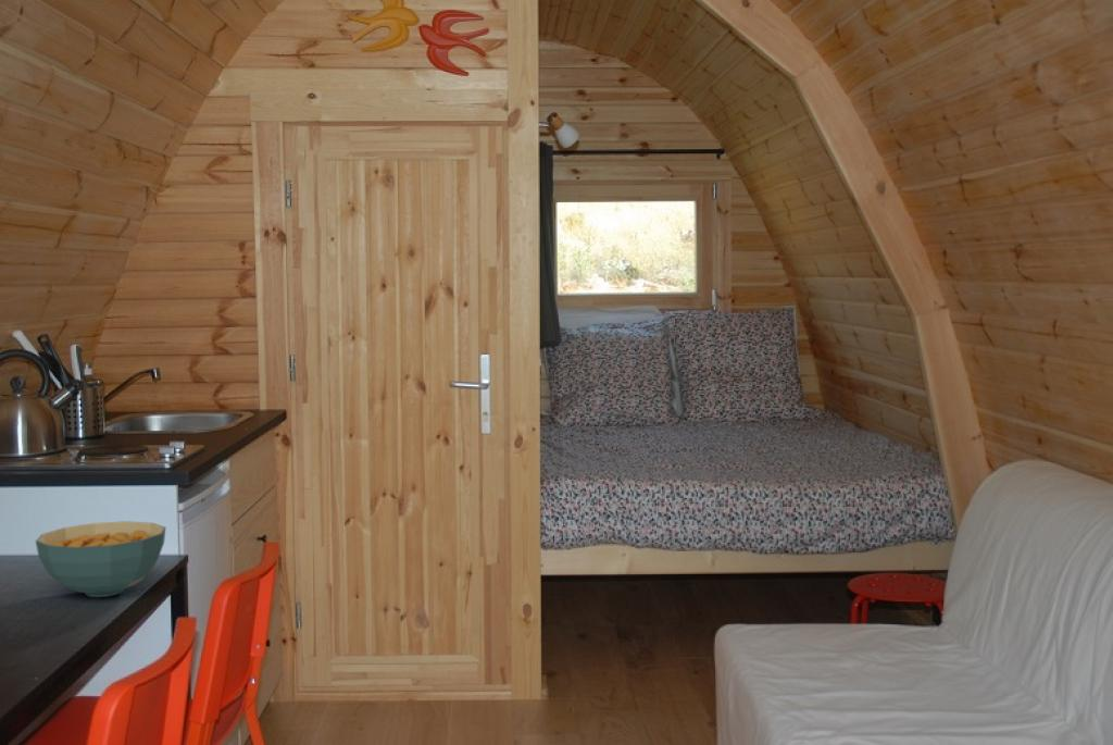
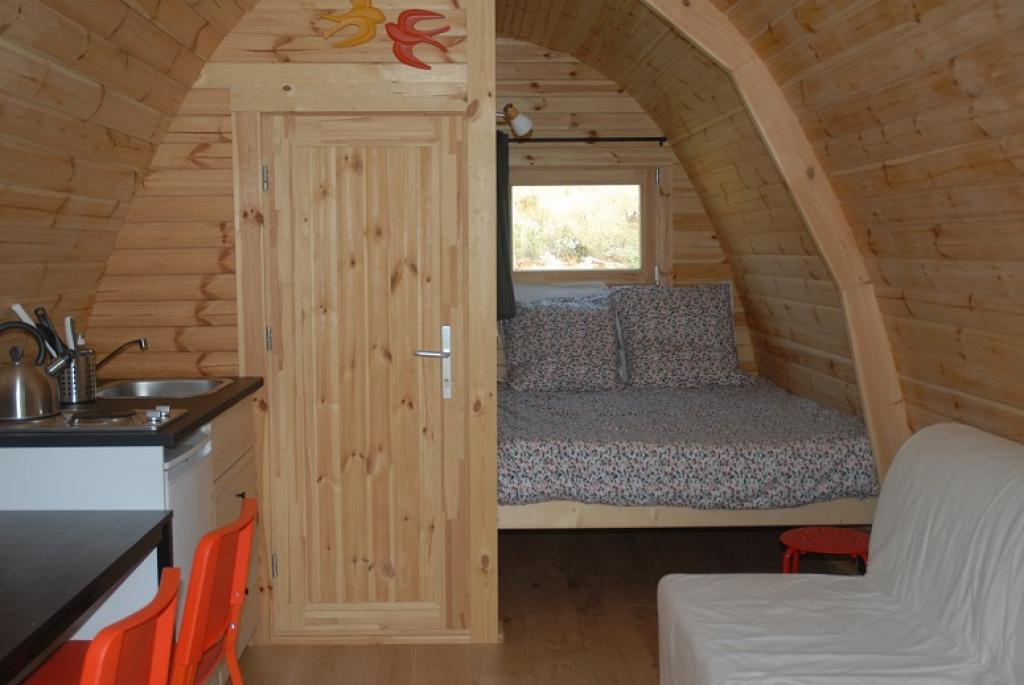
- cereal bowl (103, 562)
